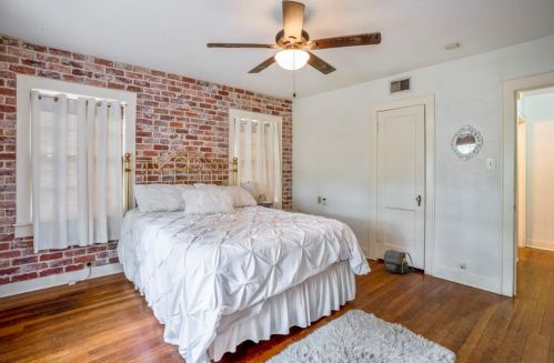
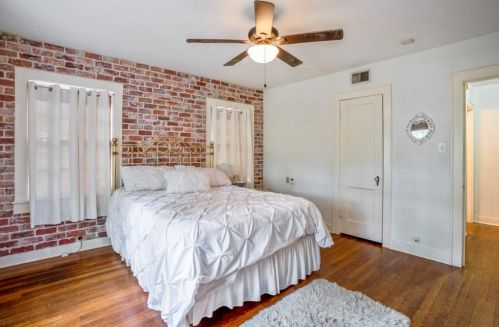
- shoulder bag (396, 260)
